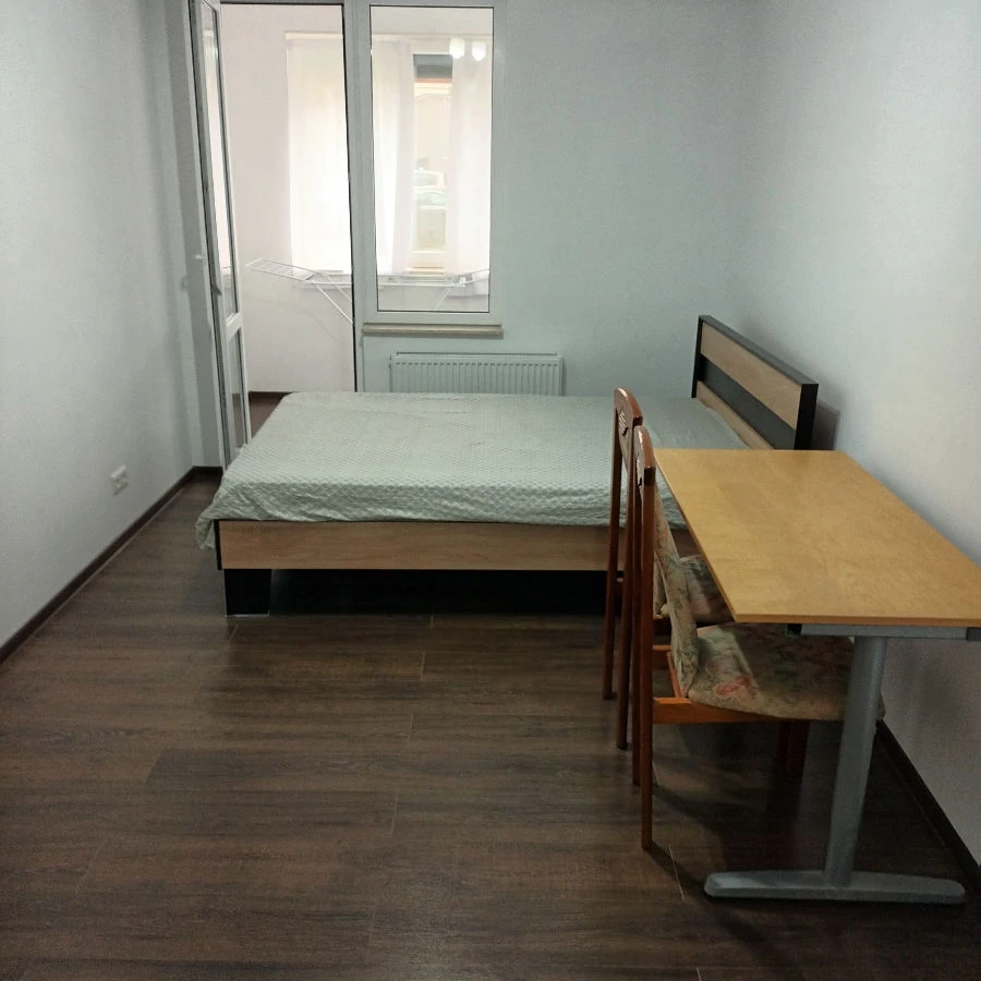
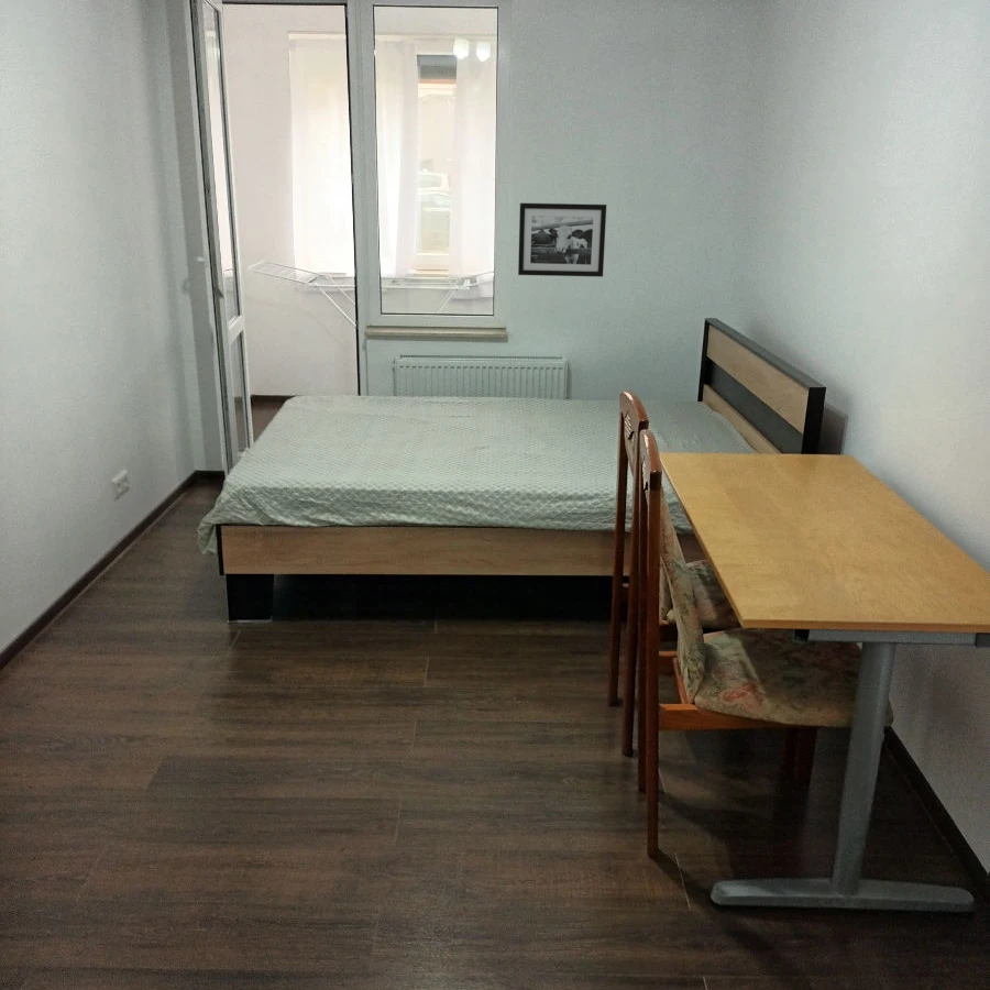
+ picture frame (561, 240)
